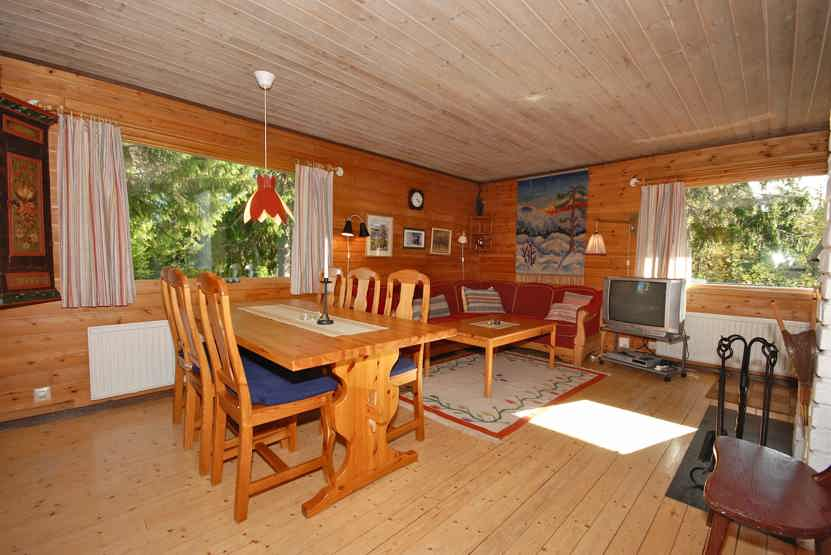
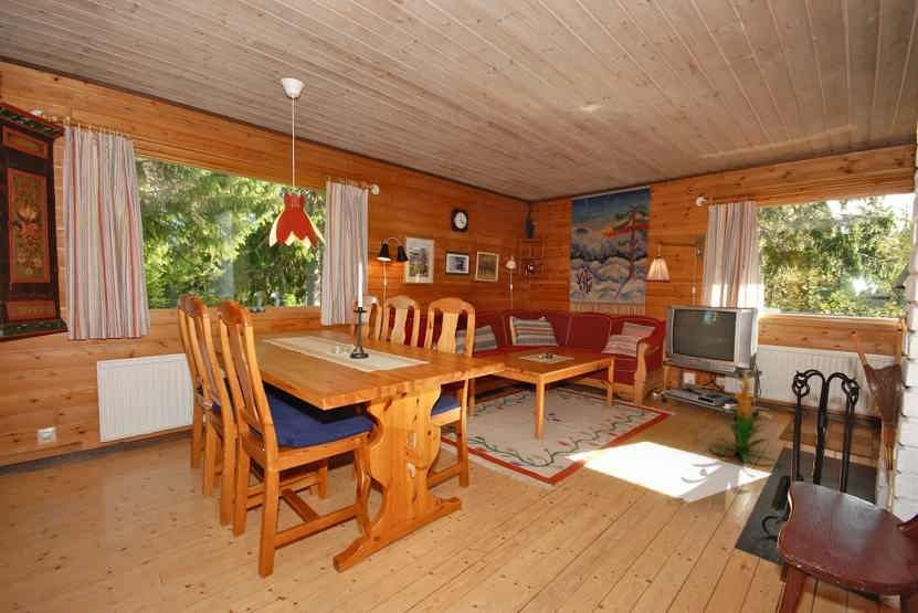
+ indoor plant (743, 413)
